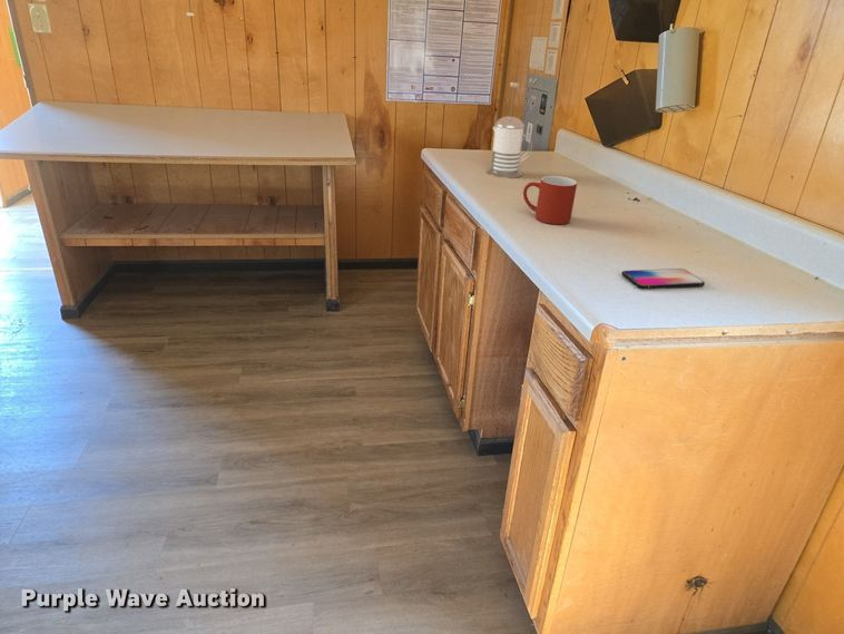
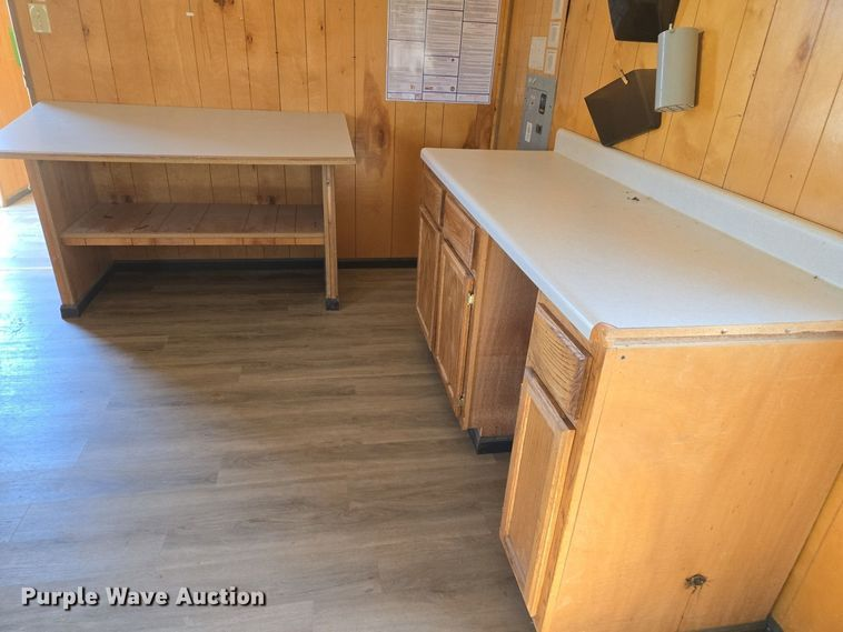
- smartphone (663, 277)
- french press (512, 129)
- mug (548, 199)
